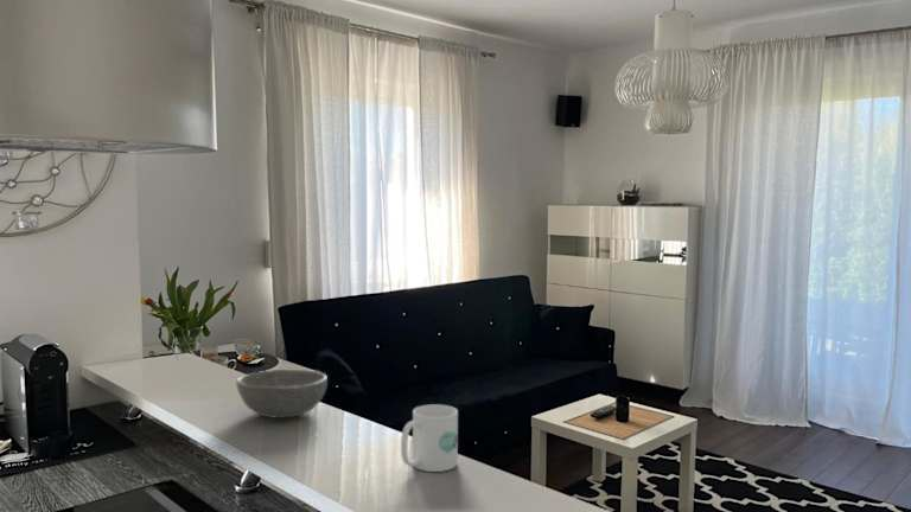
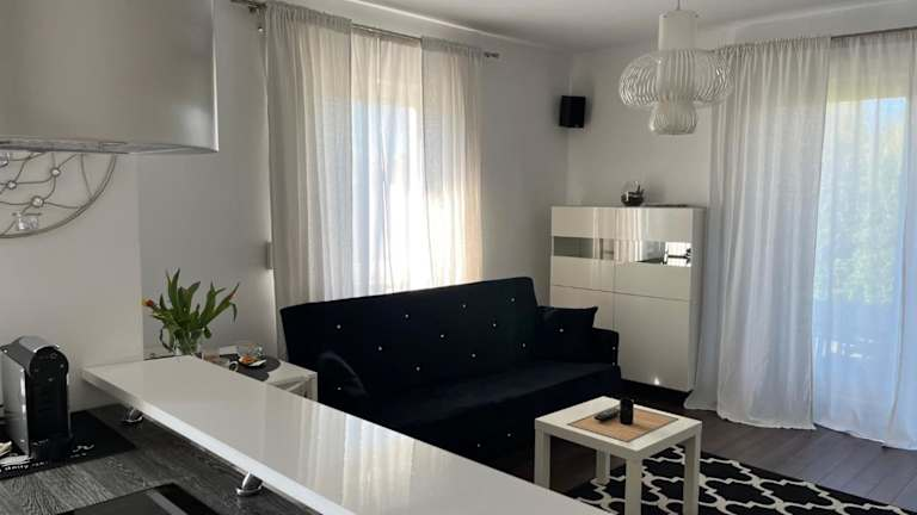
- mug (427, 439)
- bowl (282, 393)
